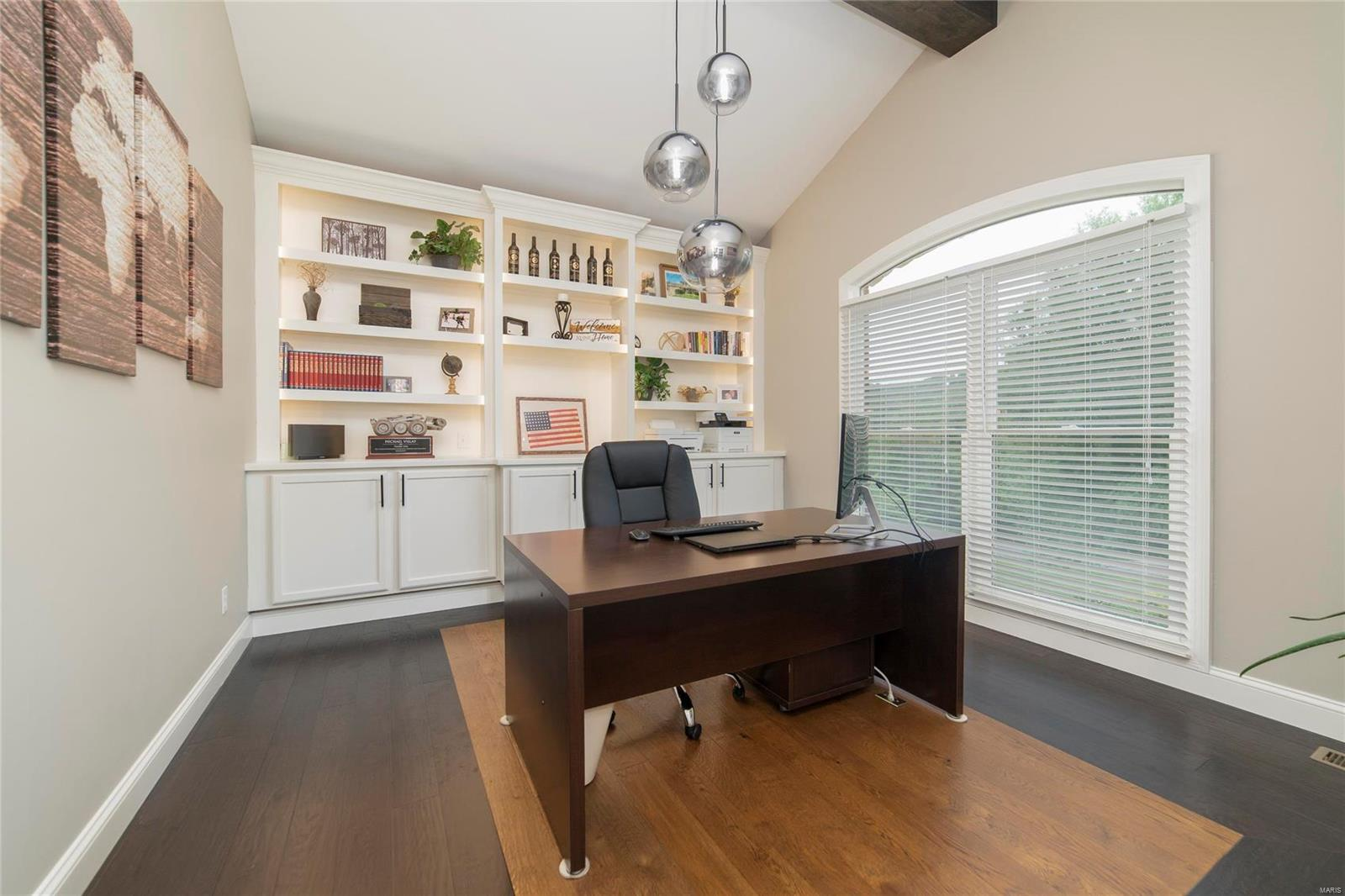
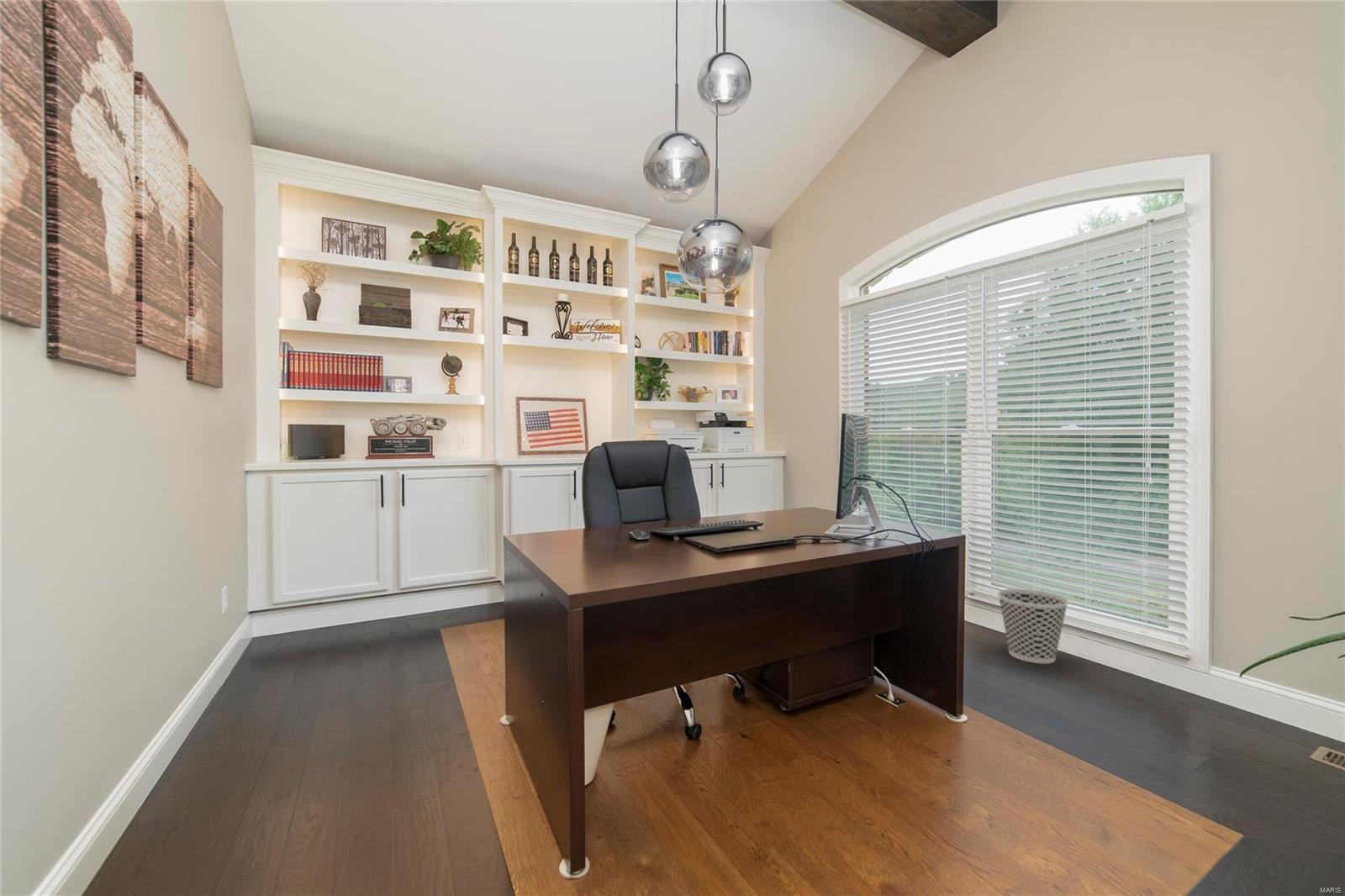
+ wastebasket (1031, 626)
